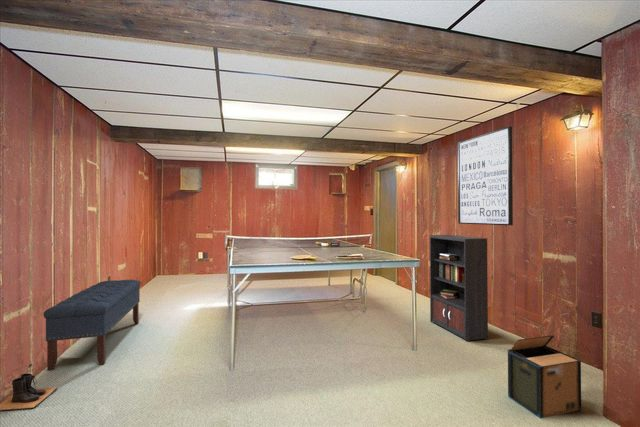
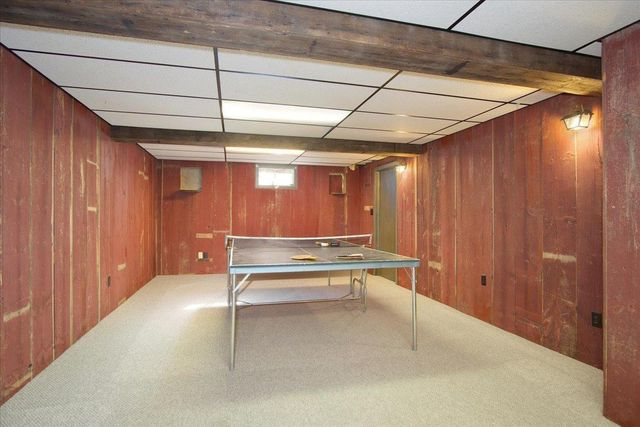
- wall art (482, 179)
- cardboard box (541, 371)
- bookcase (470, 284)
- boots (26, 388)
- bench (101, 316)
